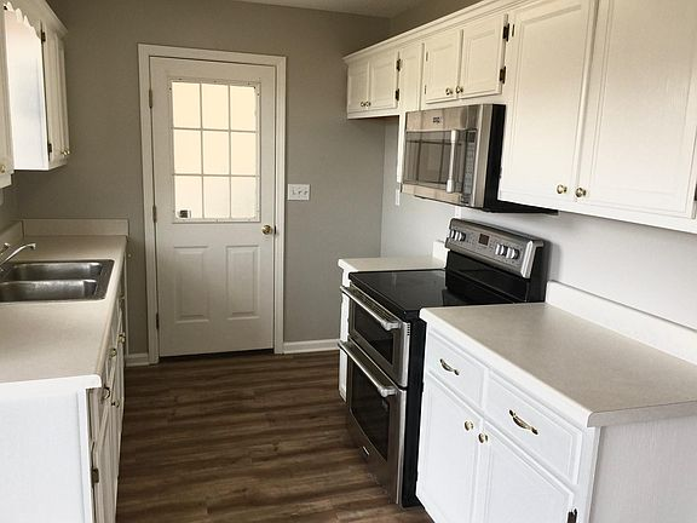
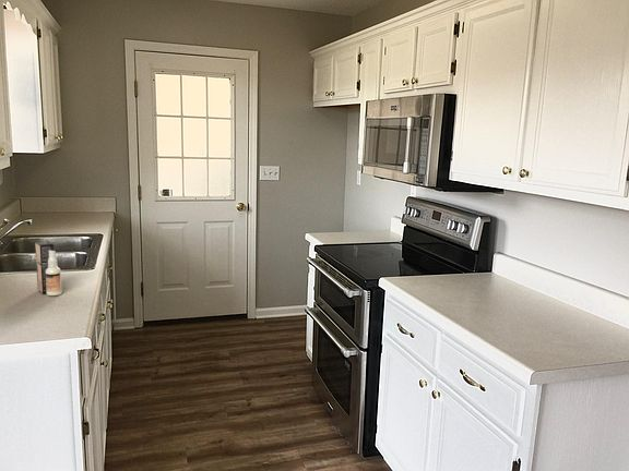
+ spray bottle (48, 268)
